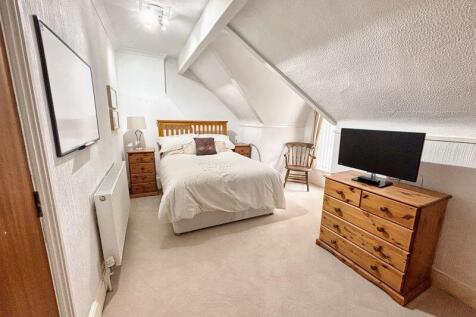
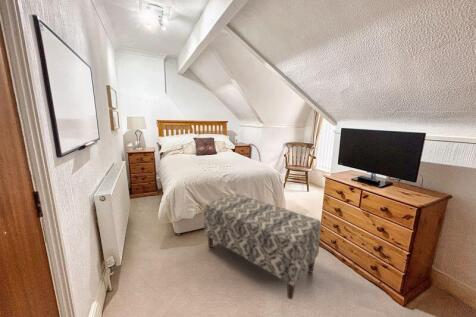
+ bench (257, 235)
